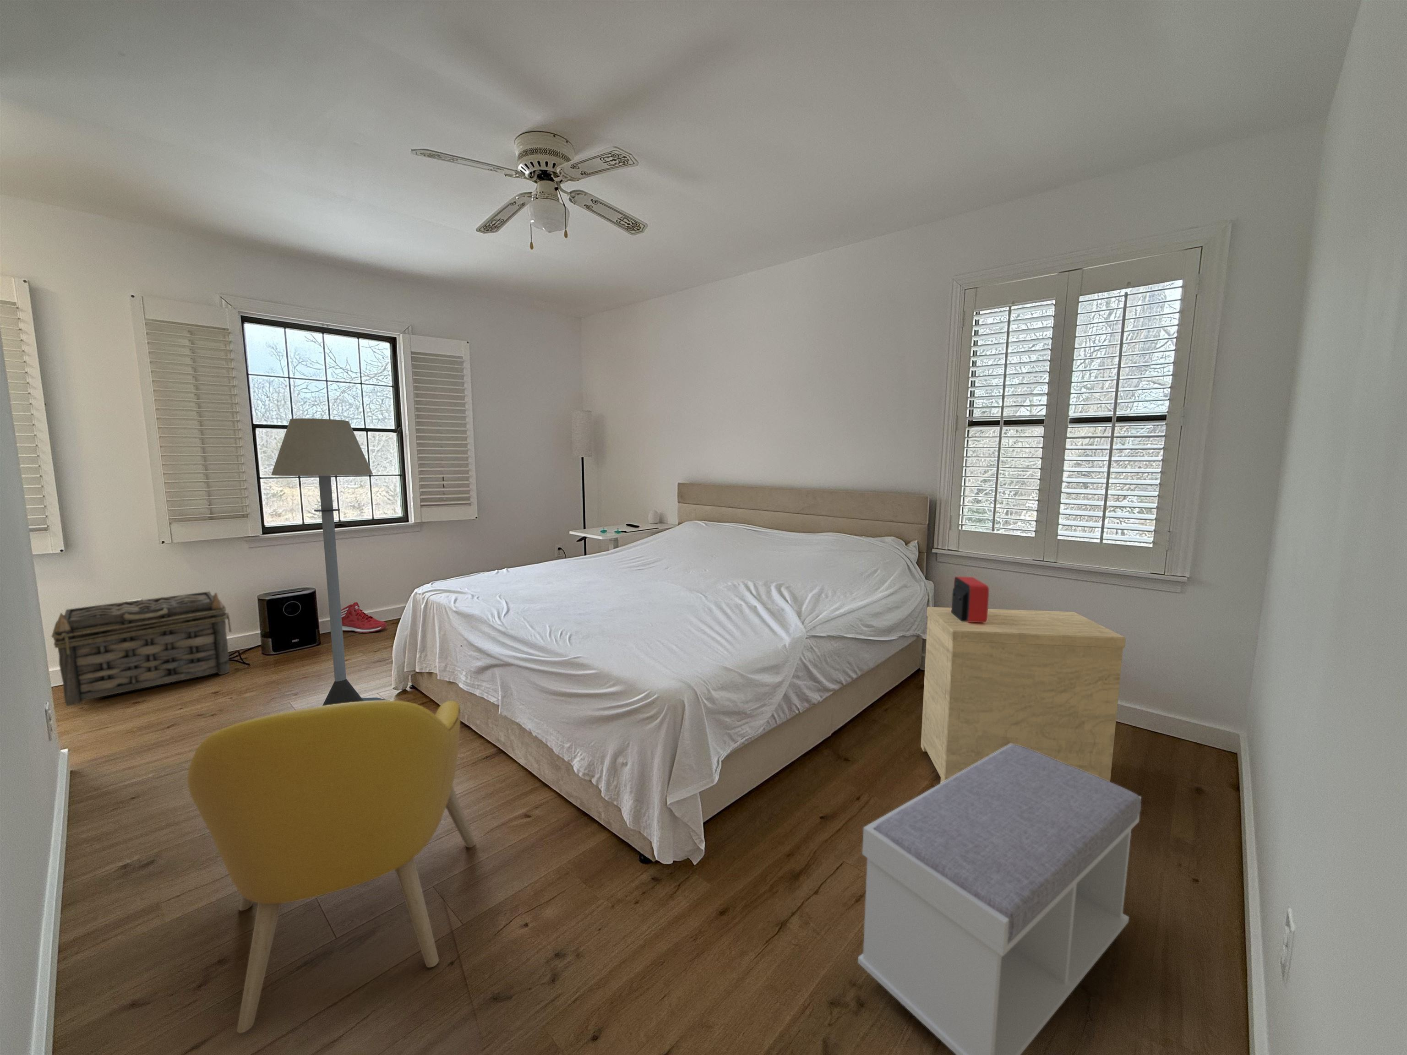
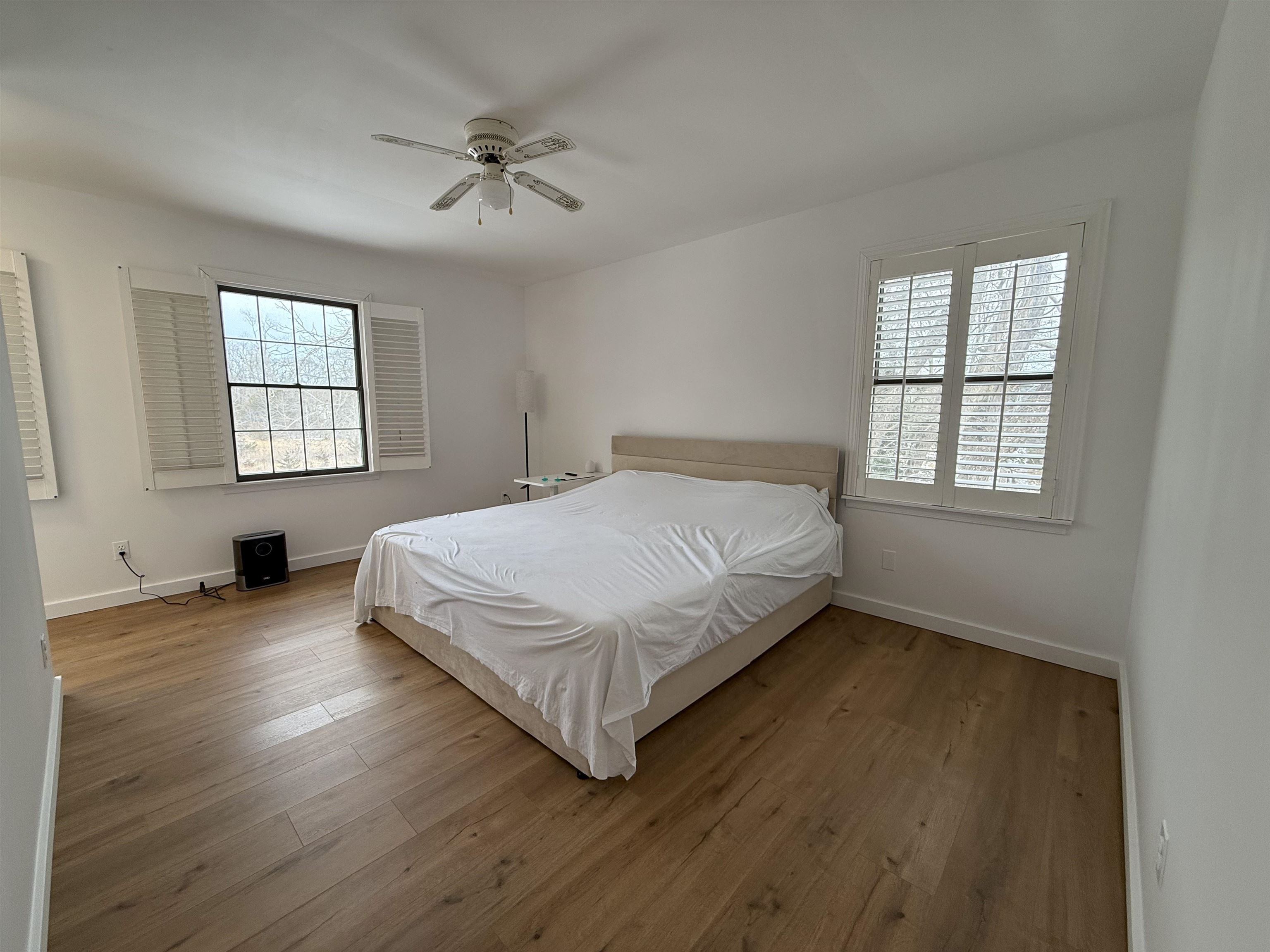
- alarm clock (968, 598)
- floor lamp (332, 575)
- basket (148, 638)
- bench (1005, 883)
- sneaker (361, 616)
- side table (1008, 695)
- armchair (345, 806)
